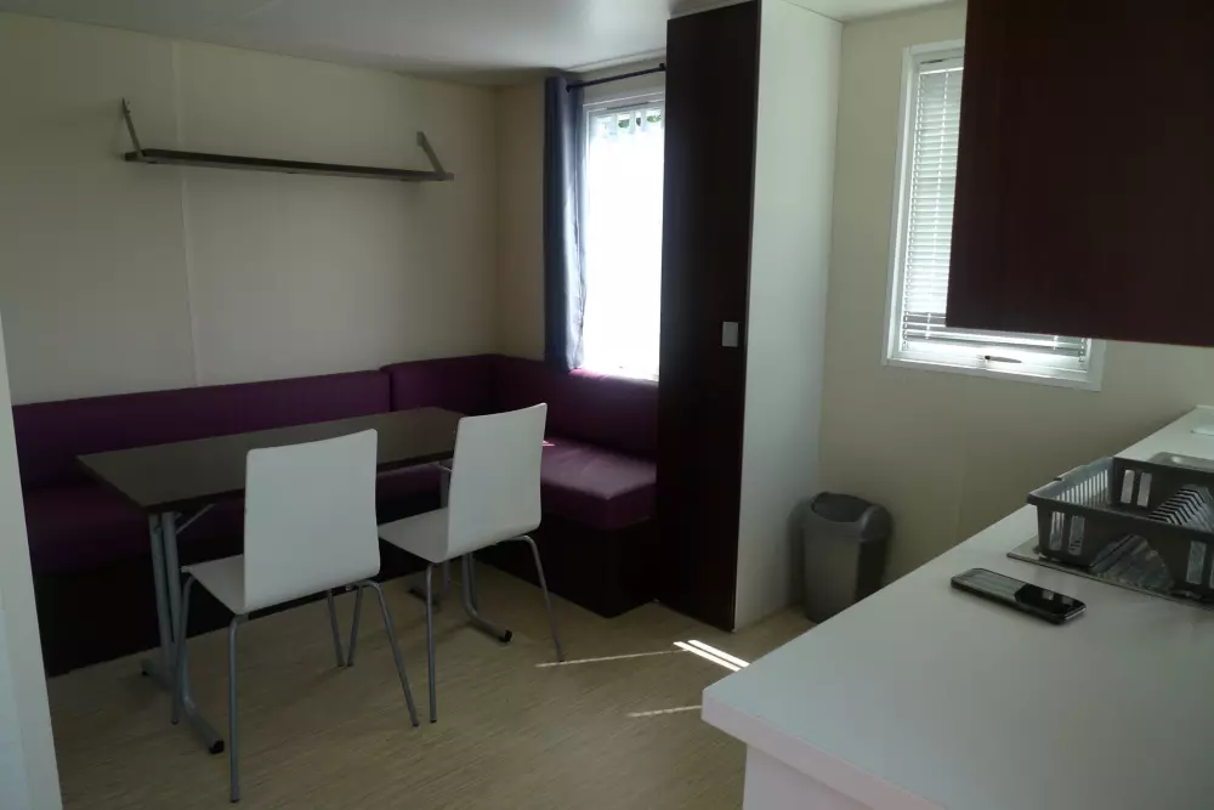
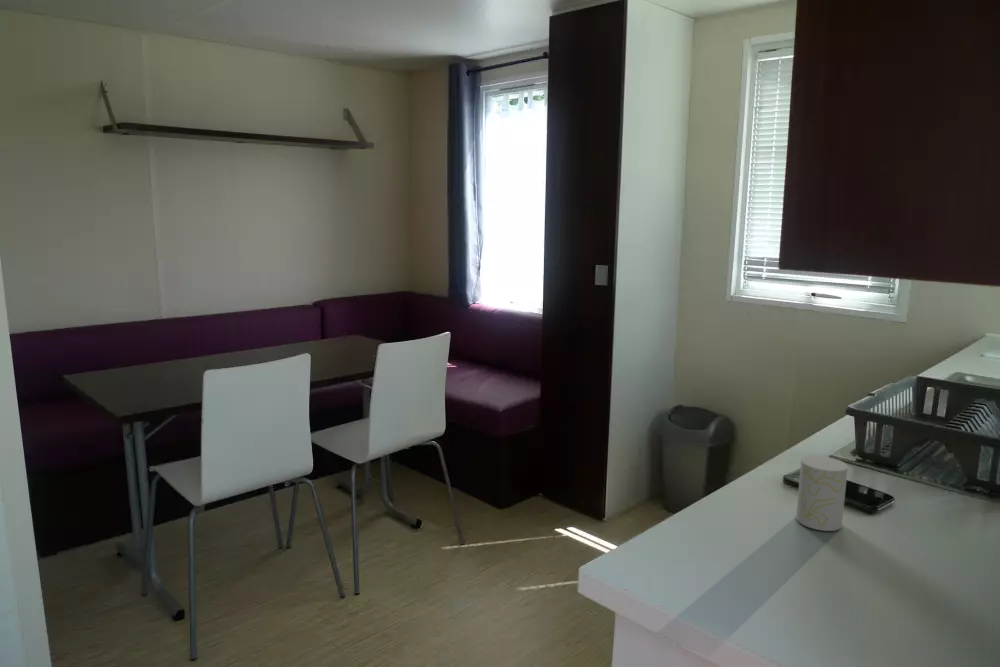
+ cup (821, 492)
